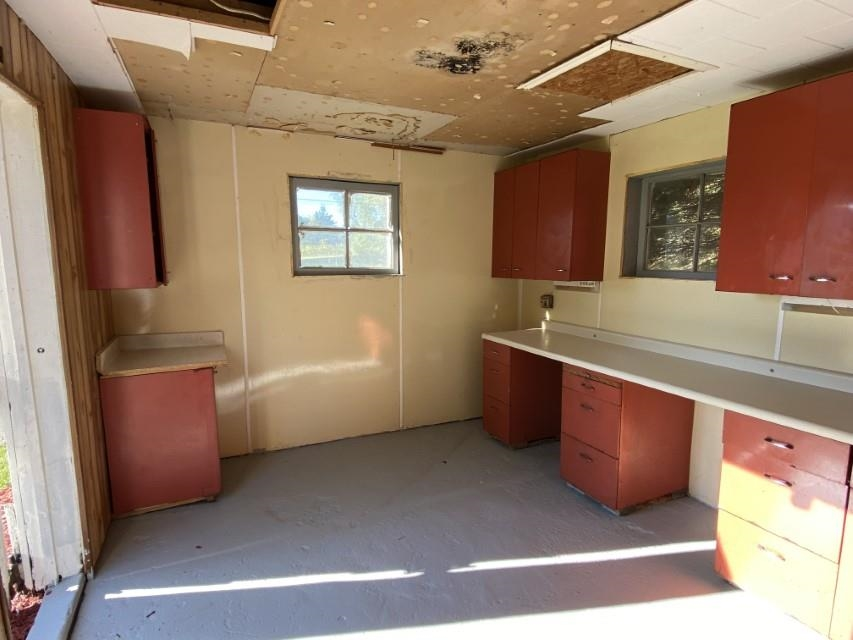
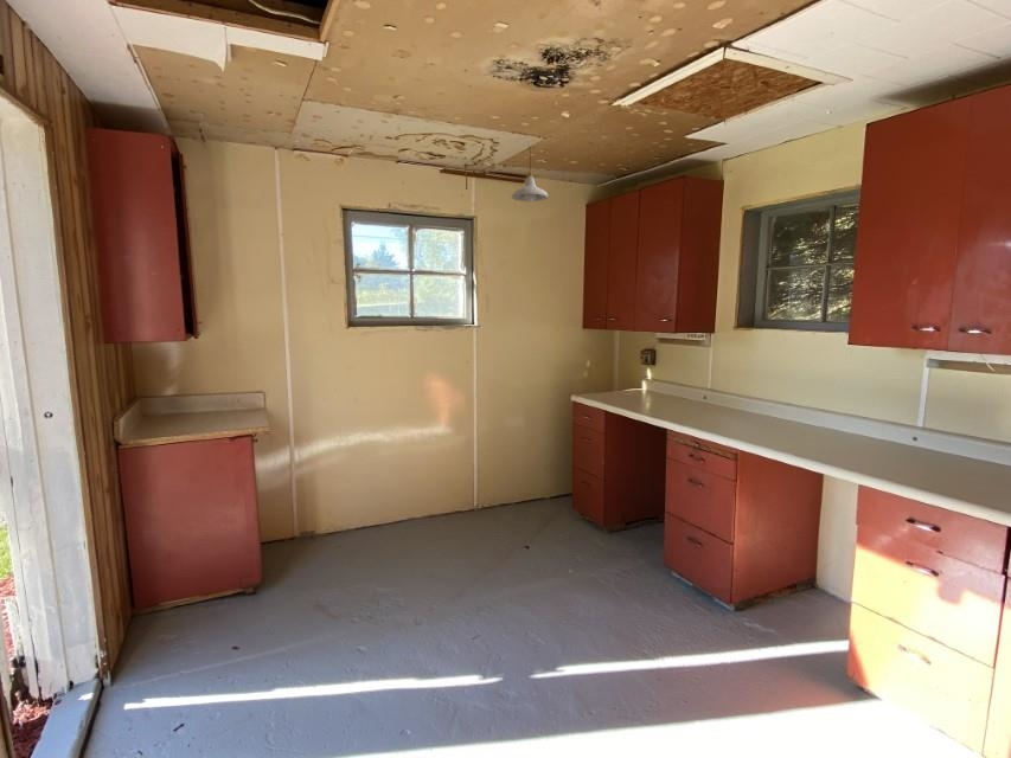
+ pendant light (530, 174)
